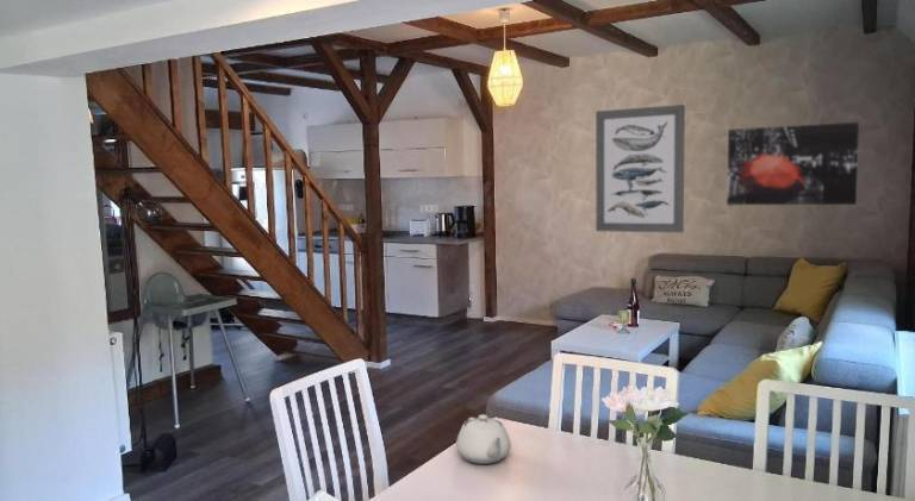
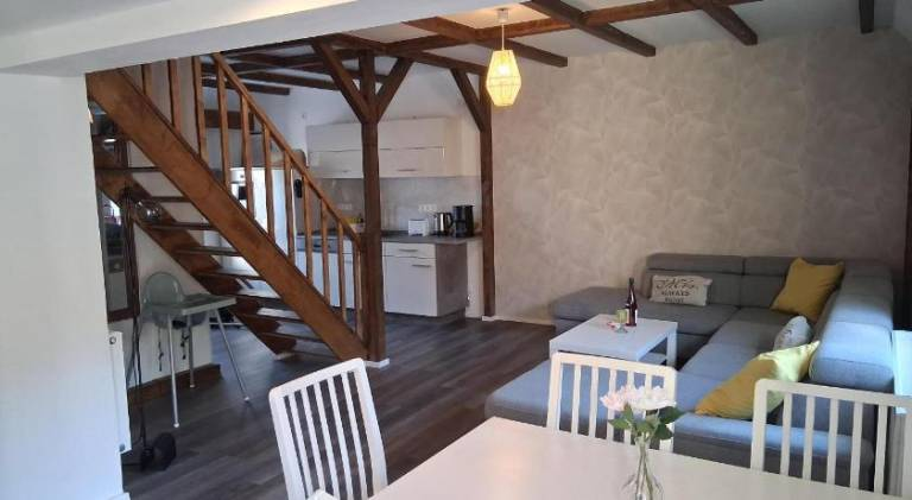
- wall art (790, 165)
- teapot (485, 437)
- wall art (639, 170)
